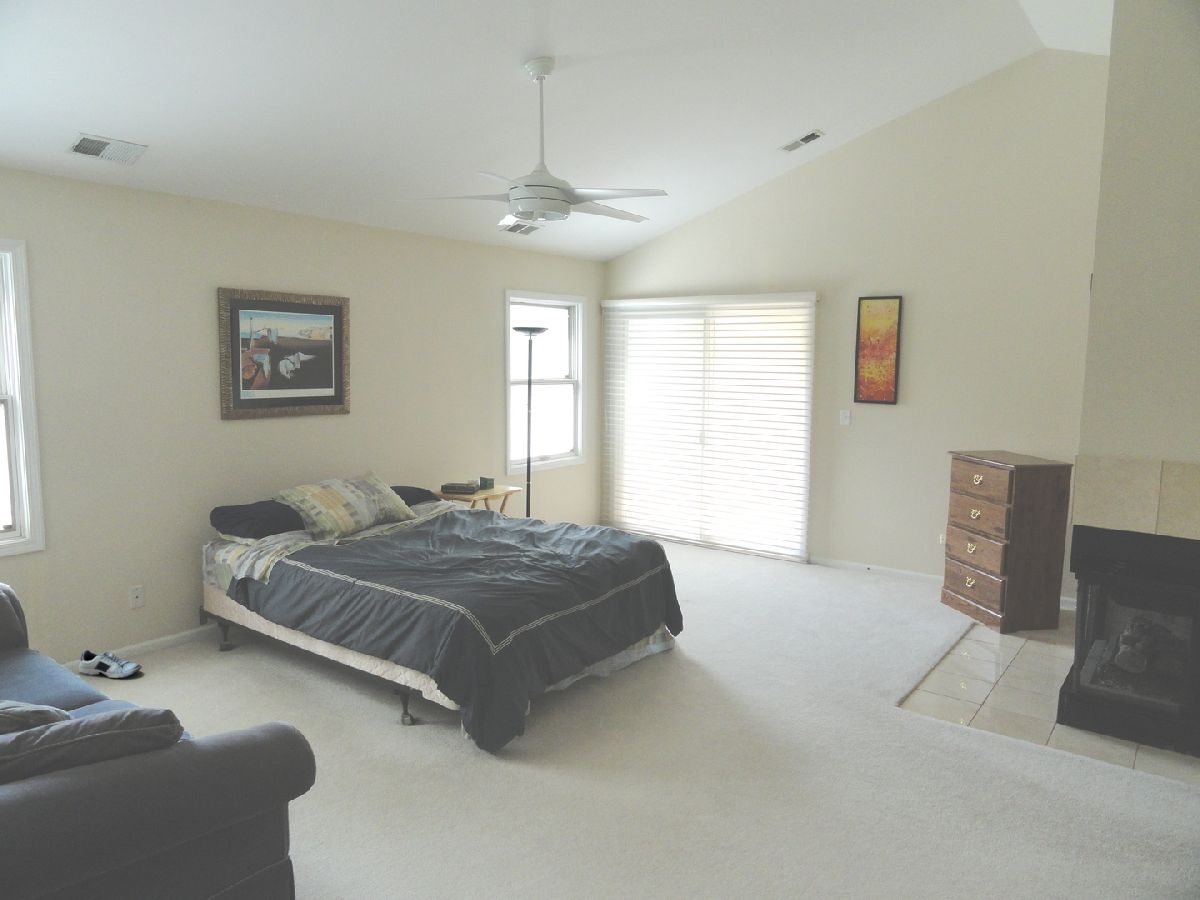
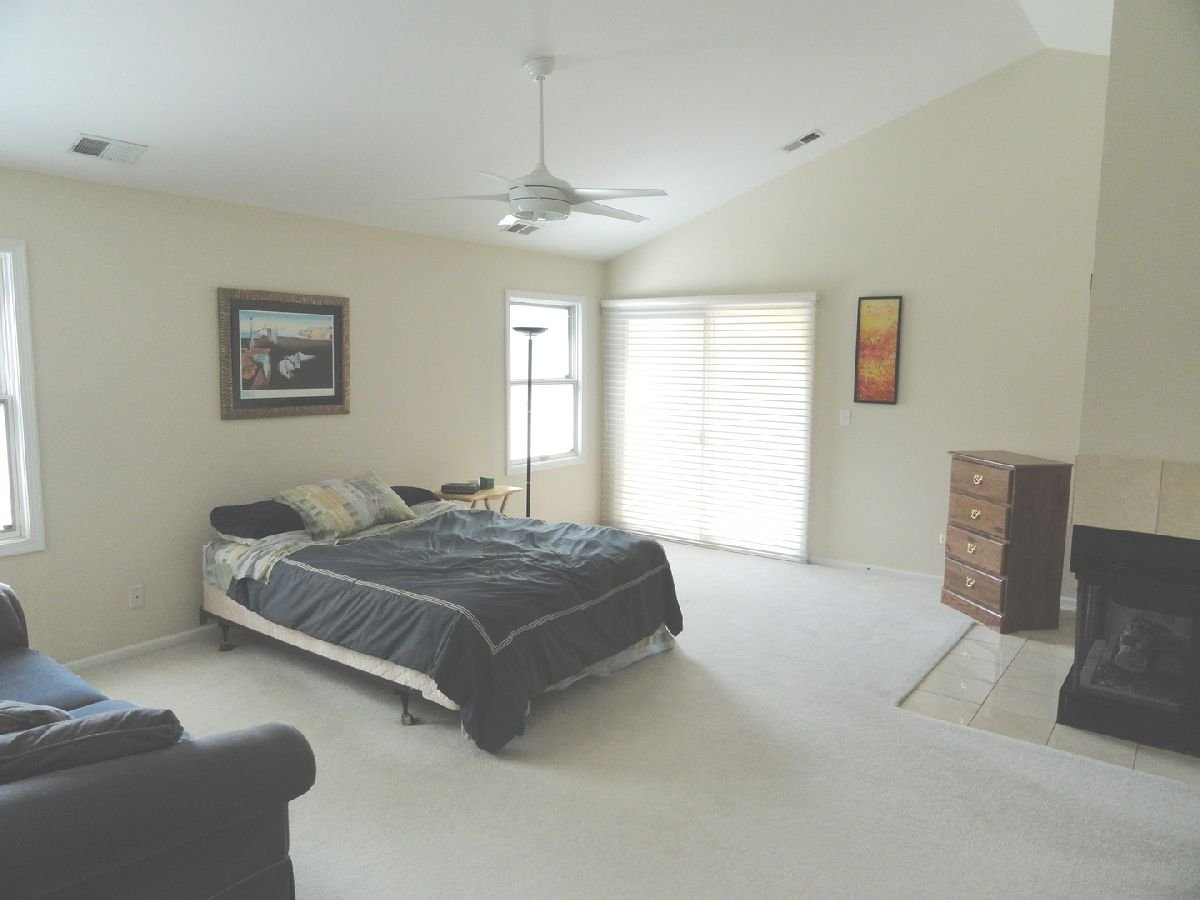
- shoe (111, 662)
